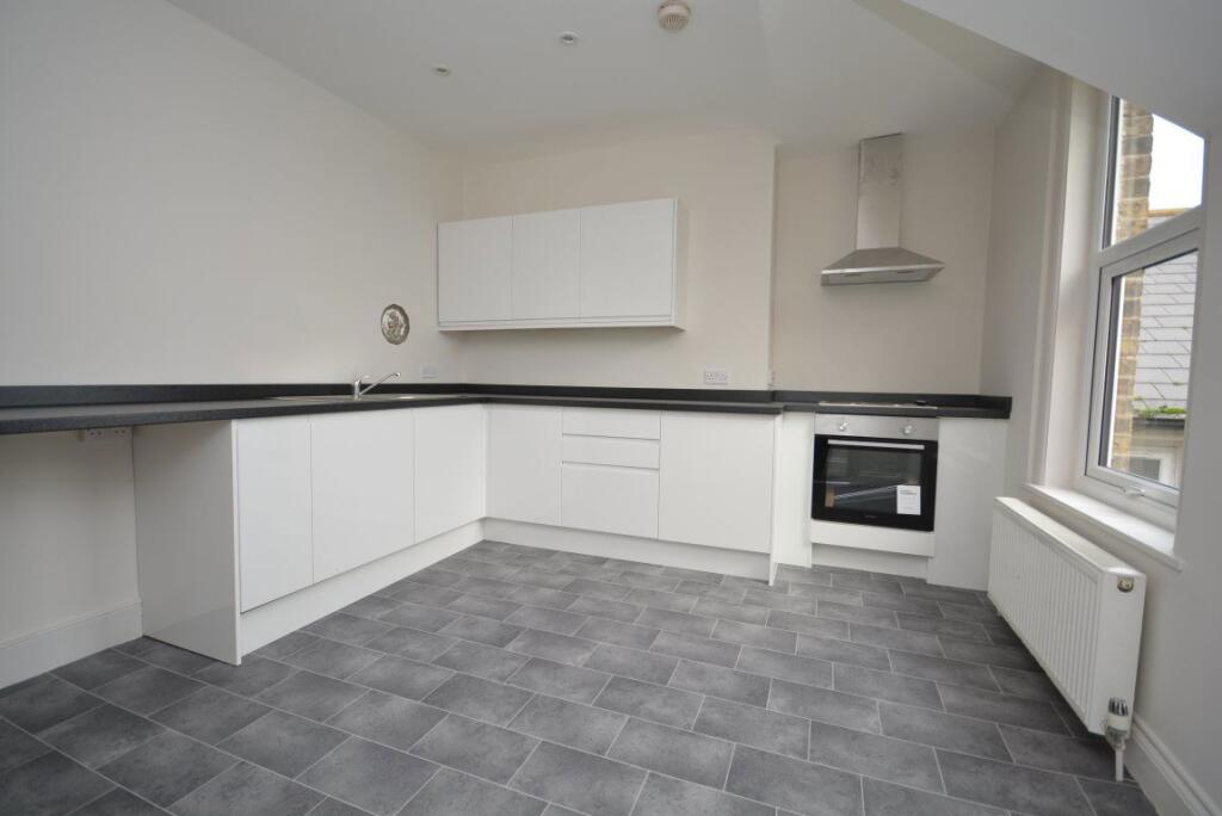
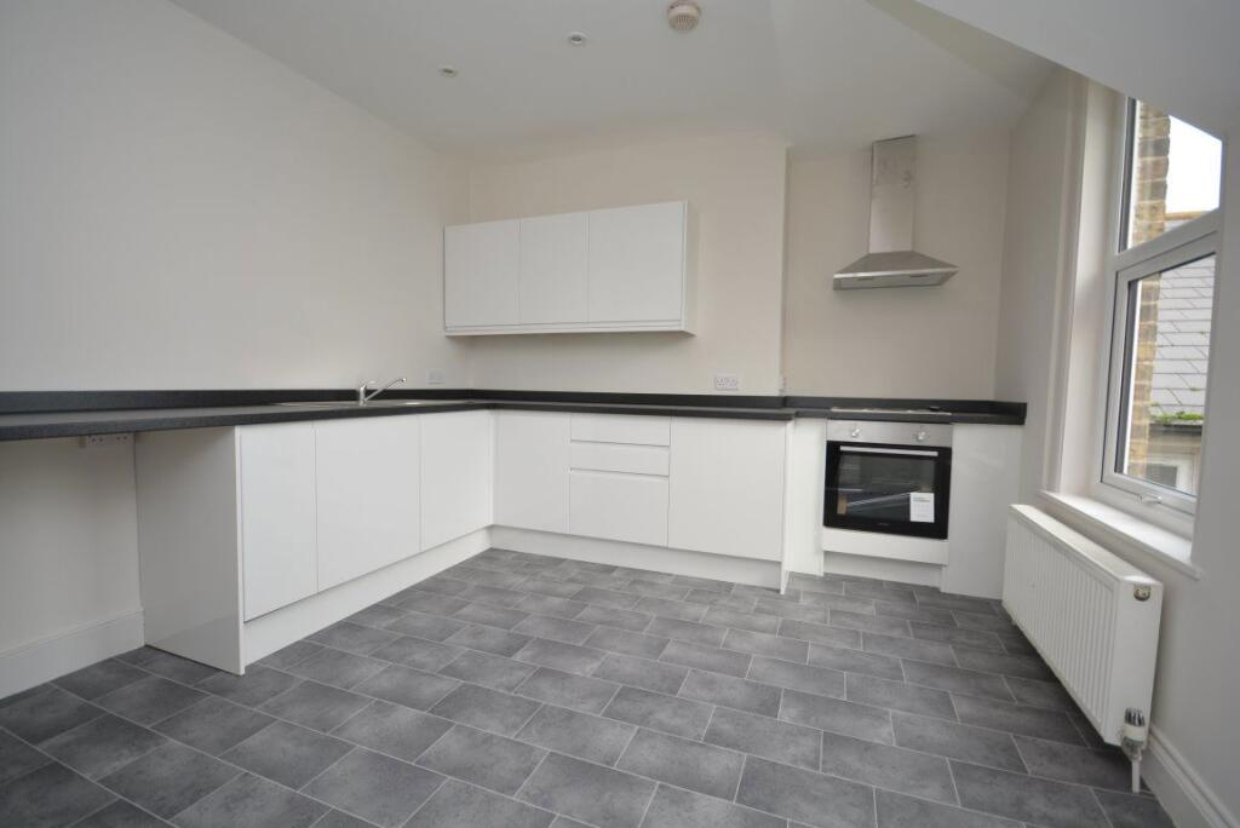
- decorative plate (394, 324)
